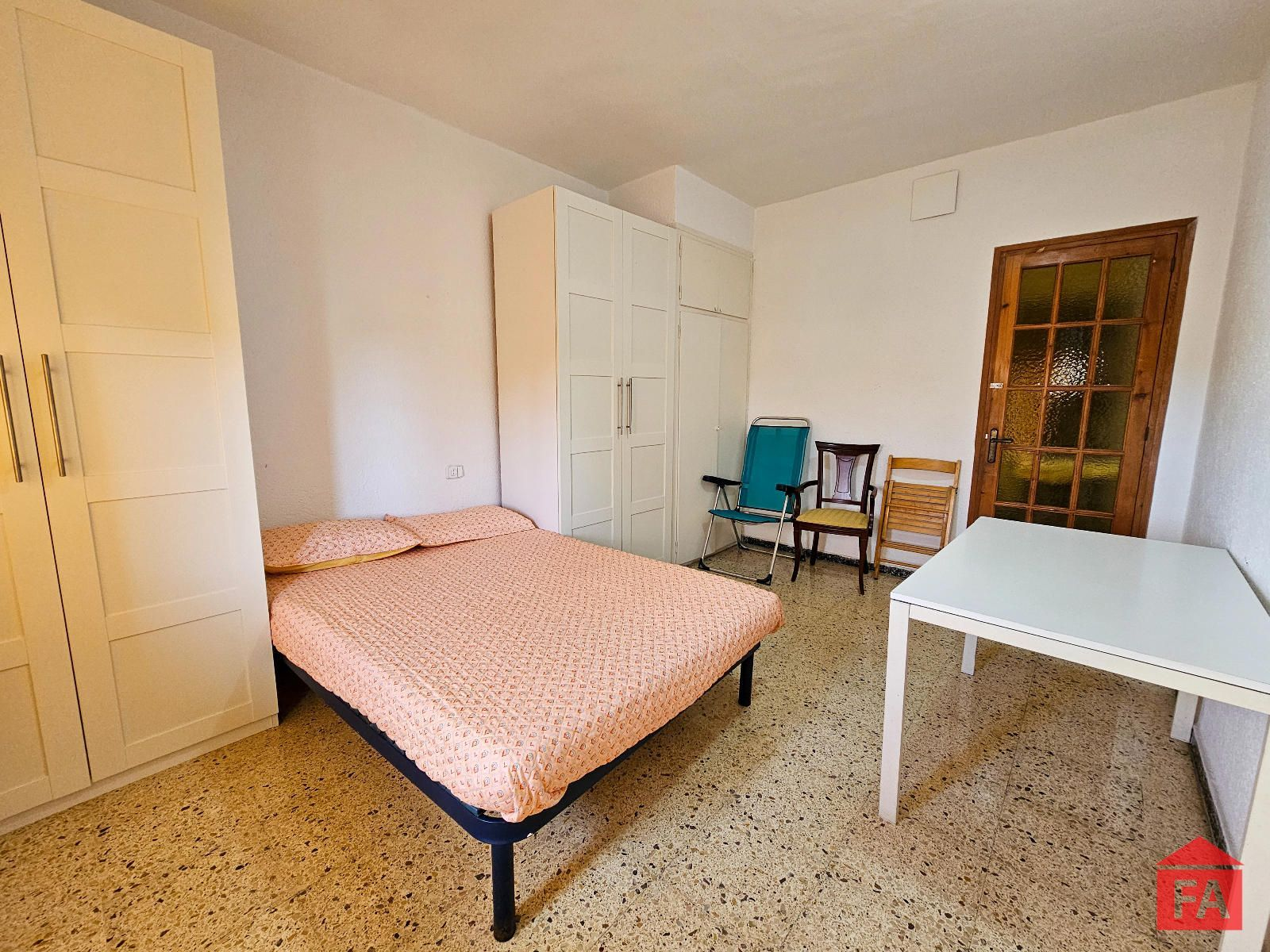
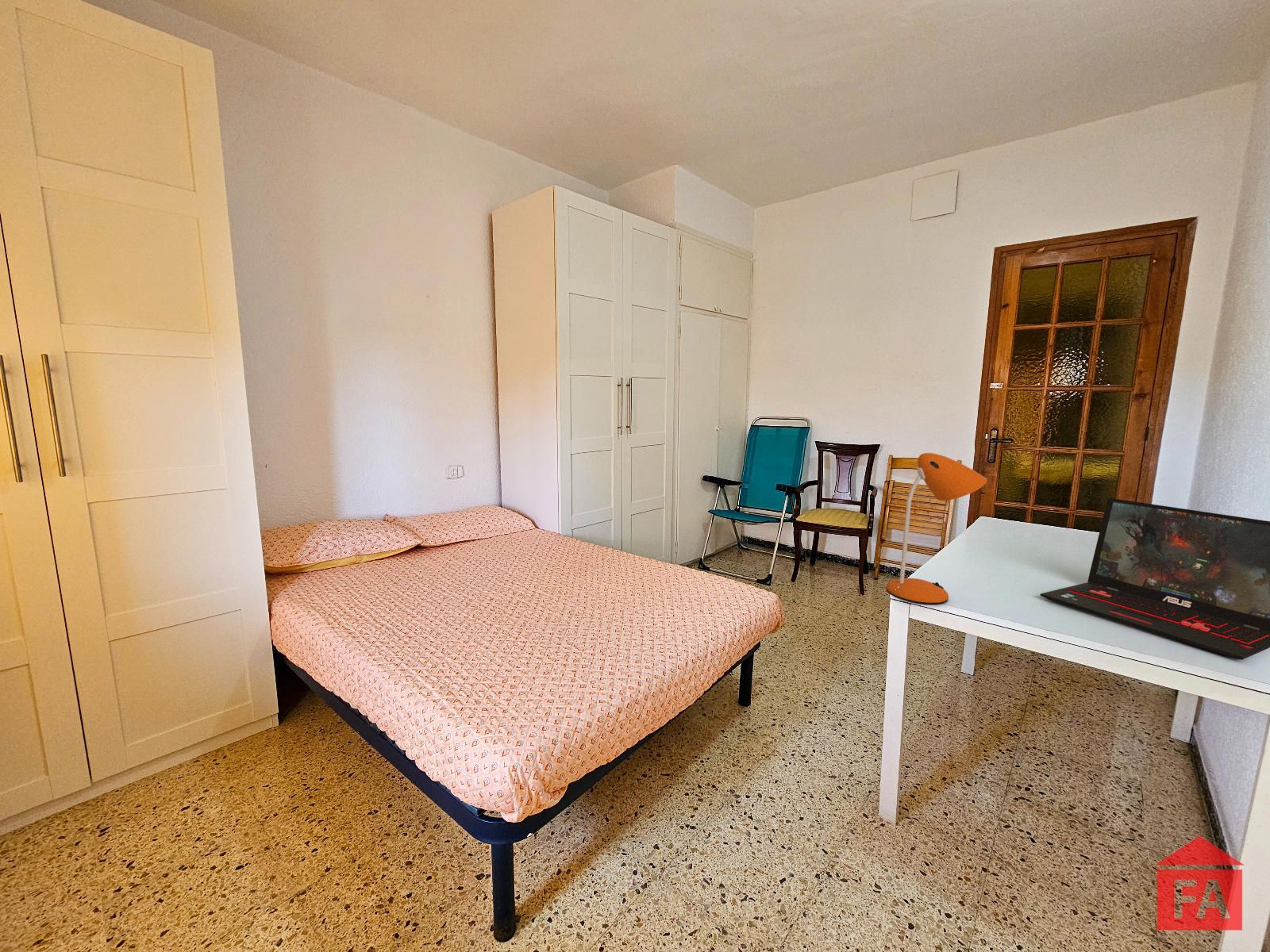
+ laptop (1164, 566)
+ desk lamp (940, 500)
